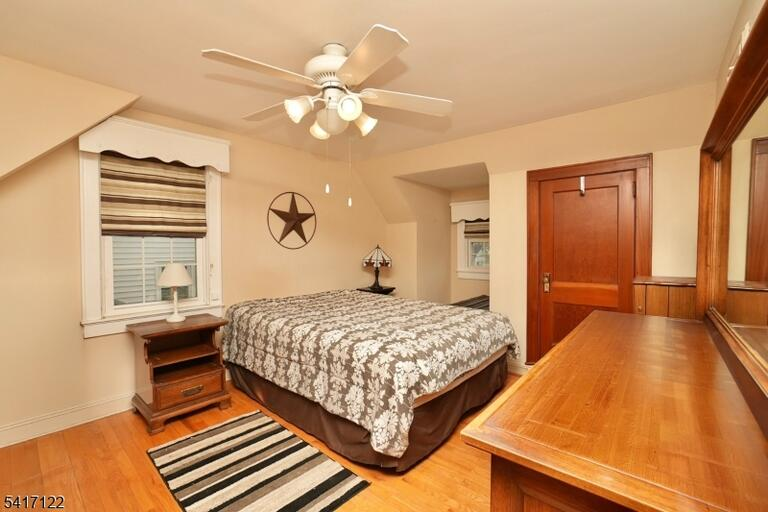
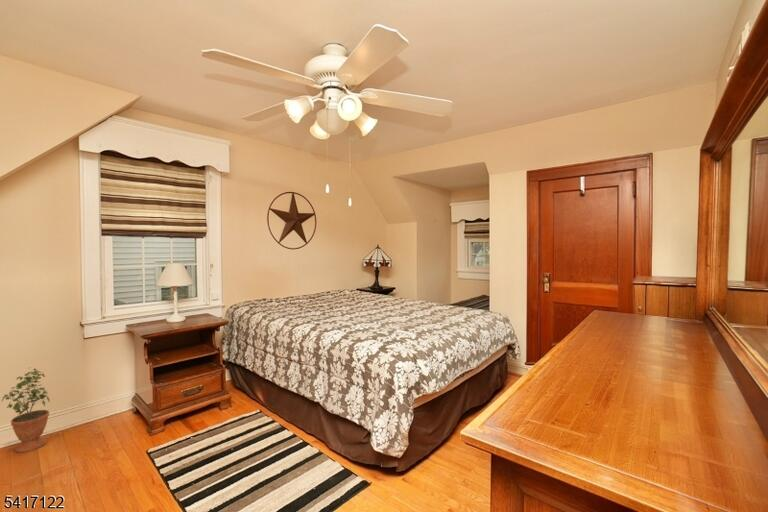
+ potted plant (26, 408)
